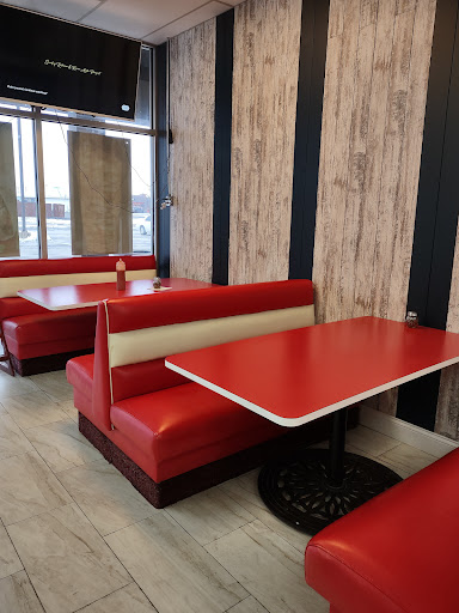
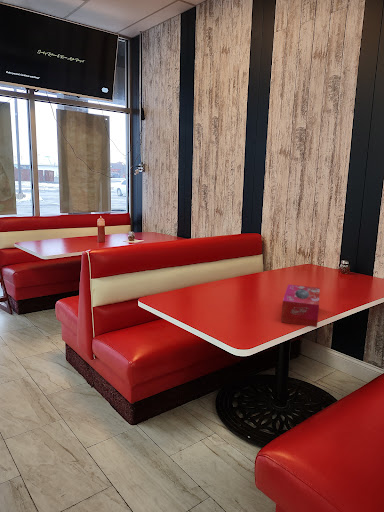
+ tissue box (301, 304)
